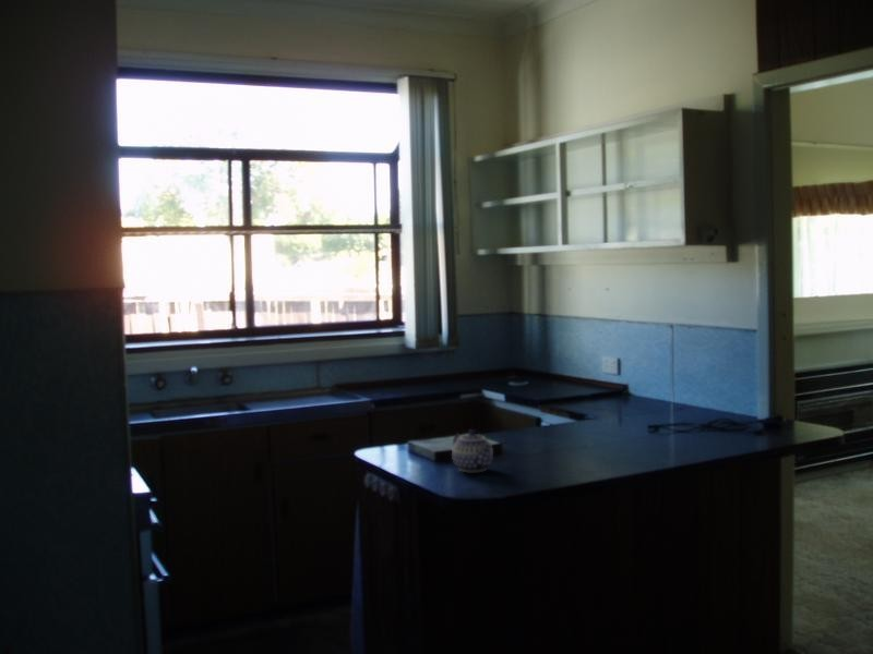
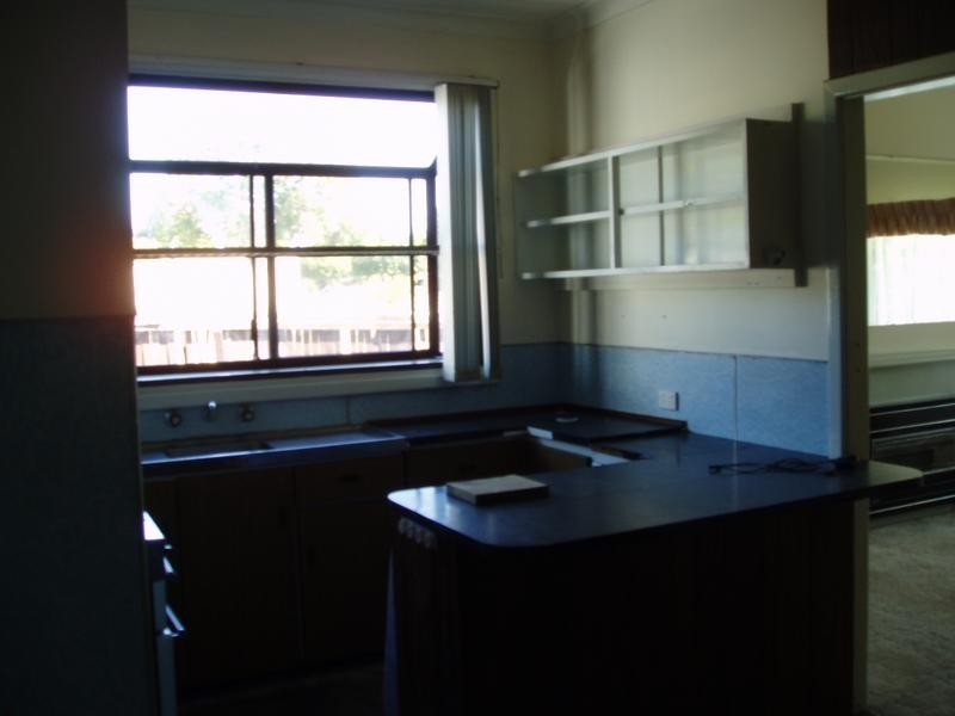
- teapot (473, 449)
